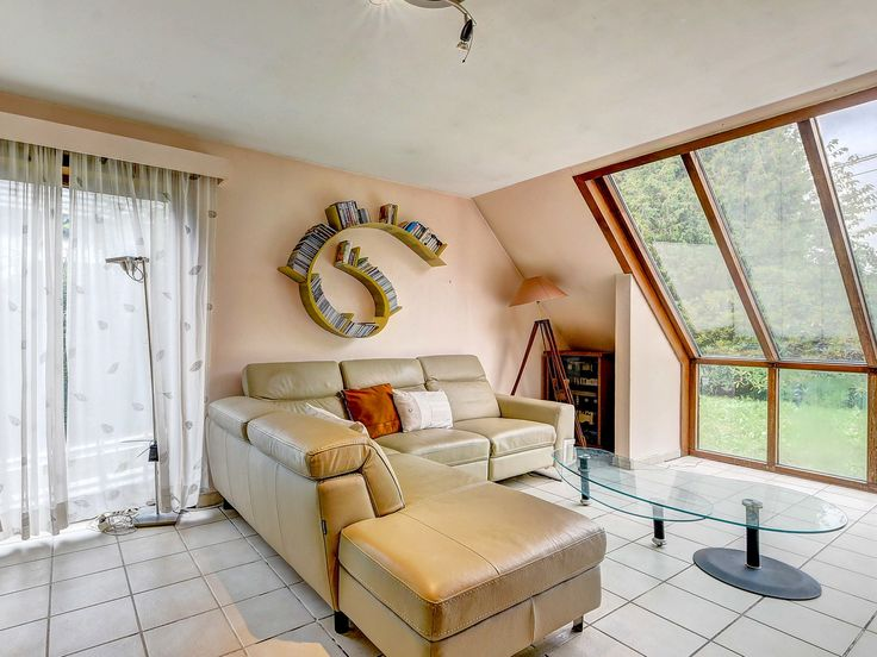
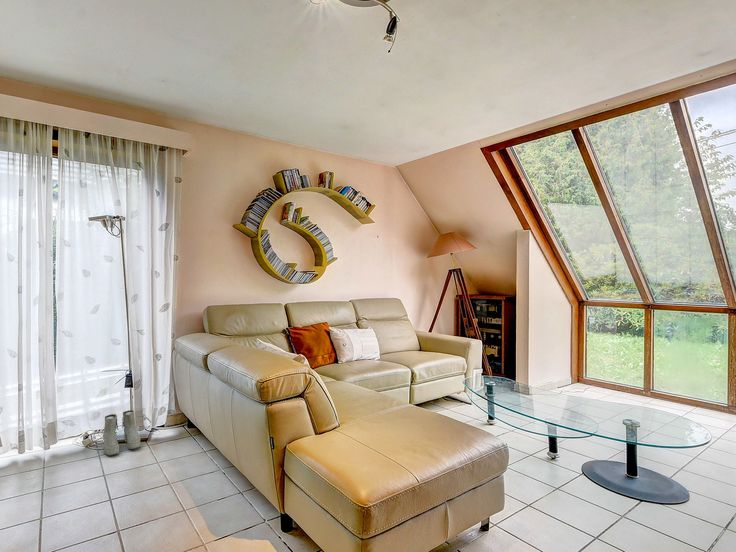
+ boots (124, 431)
